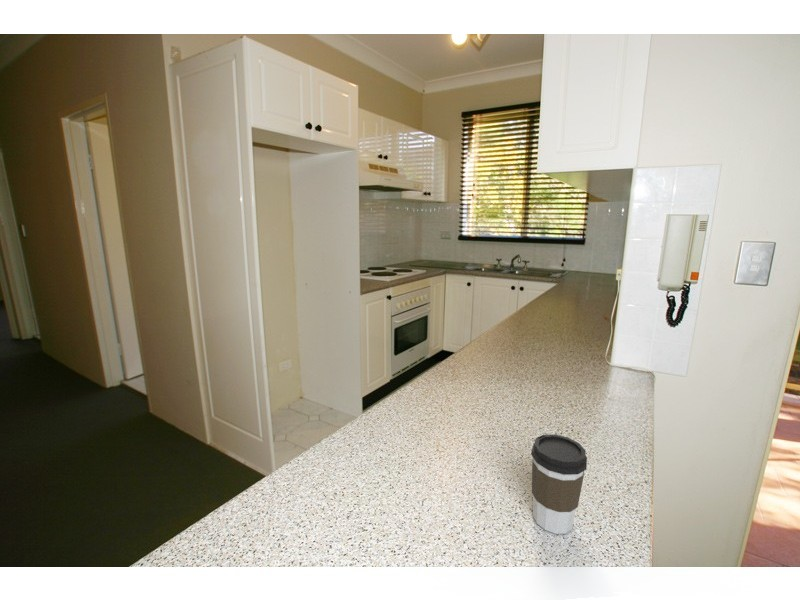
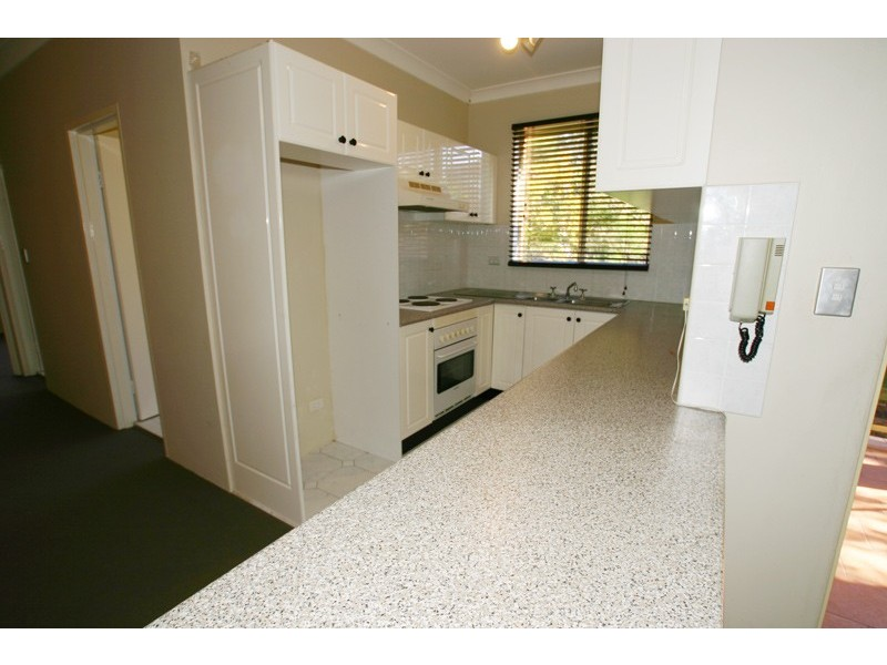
- coffee cup (555, 483)
